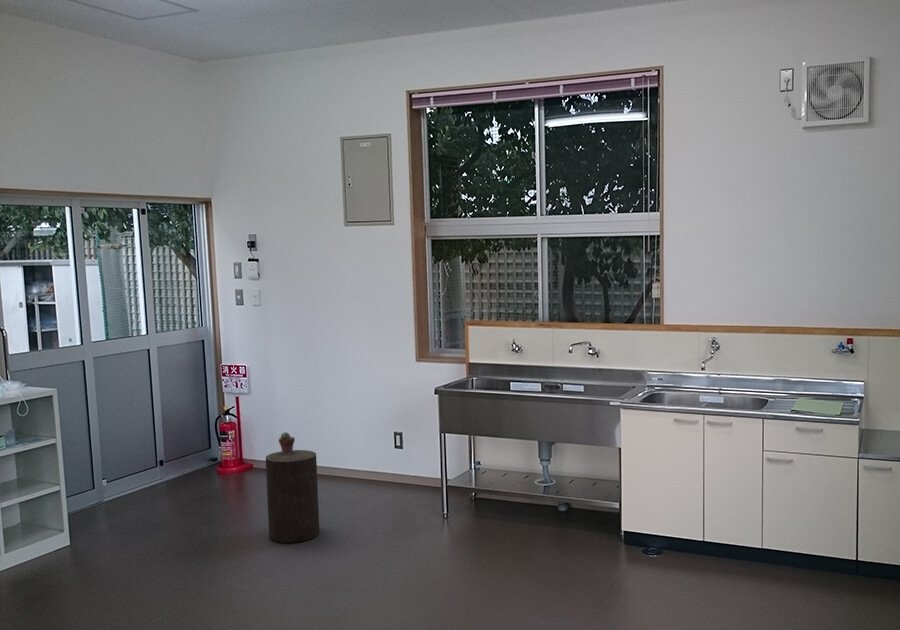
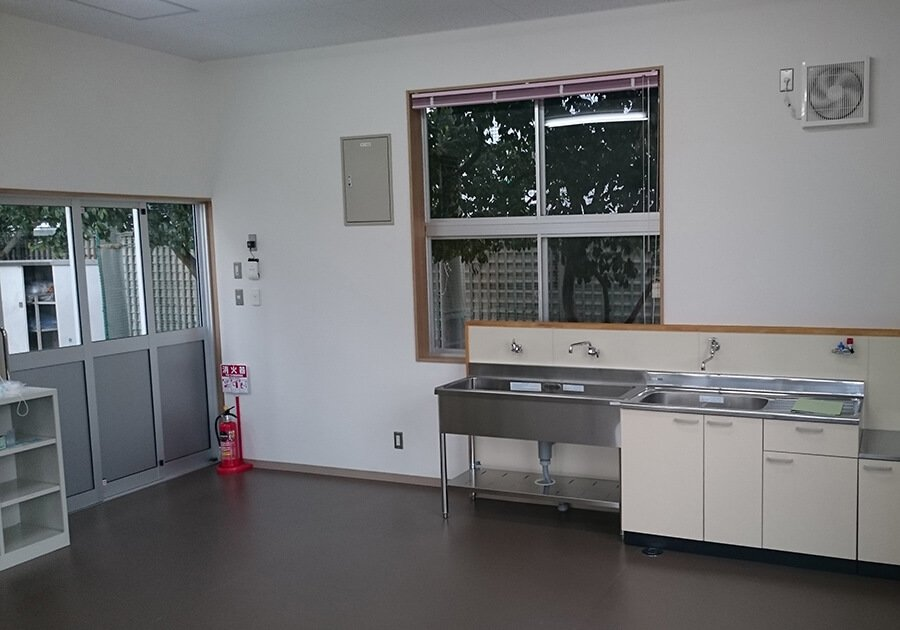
- stool (292, 495)
- potted succulent (286, 442)
